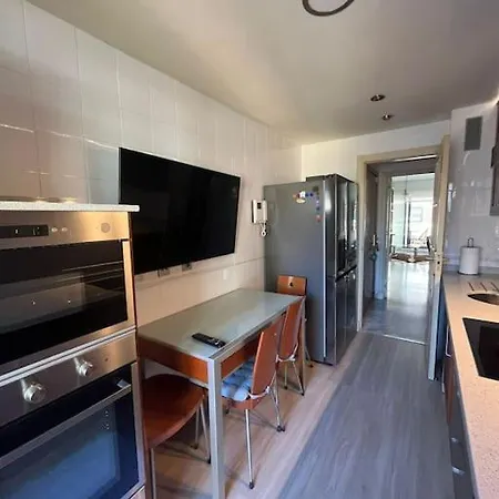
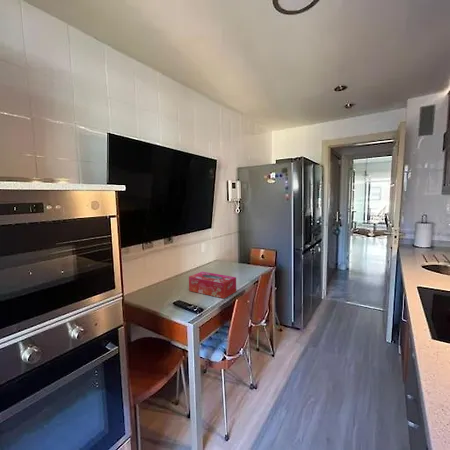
+ tissue box (212, 284)
